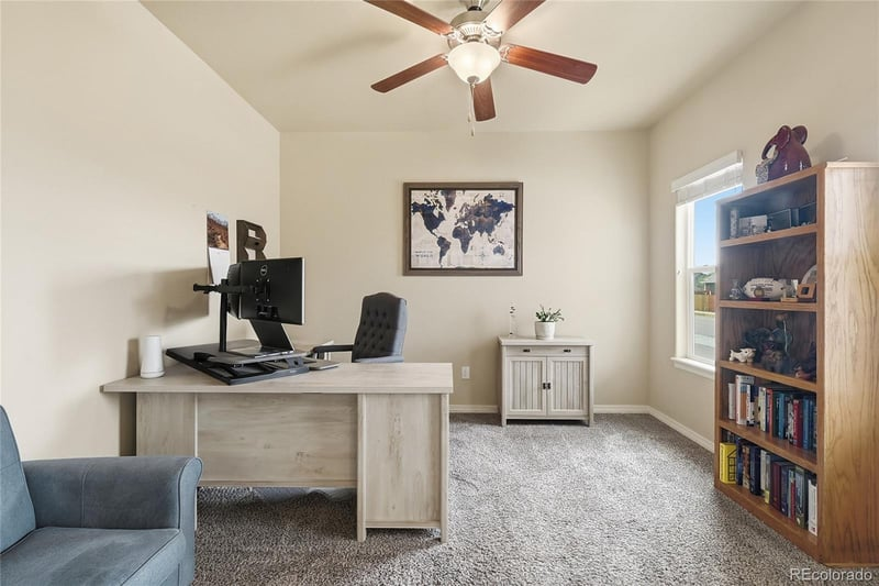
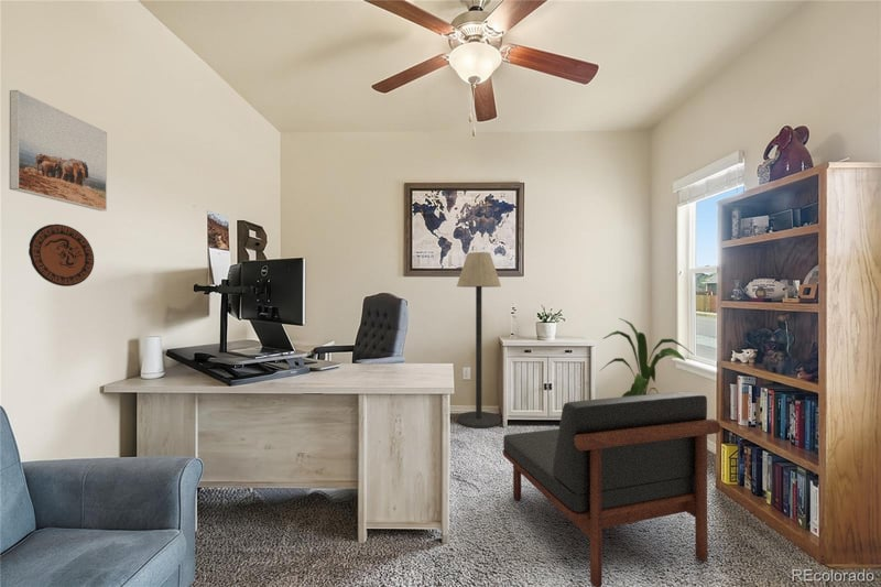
+ floor lamp (478, 336)
+ armchair (595, 453)
+ decorative plate (63, 256)
+ house plant (646, 376)
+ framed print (63, 157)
